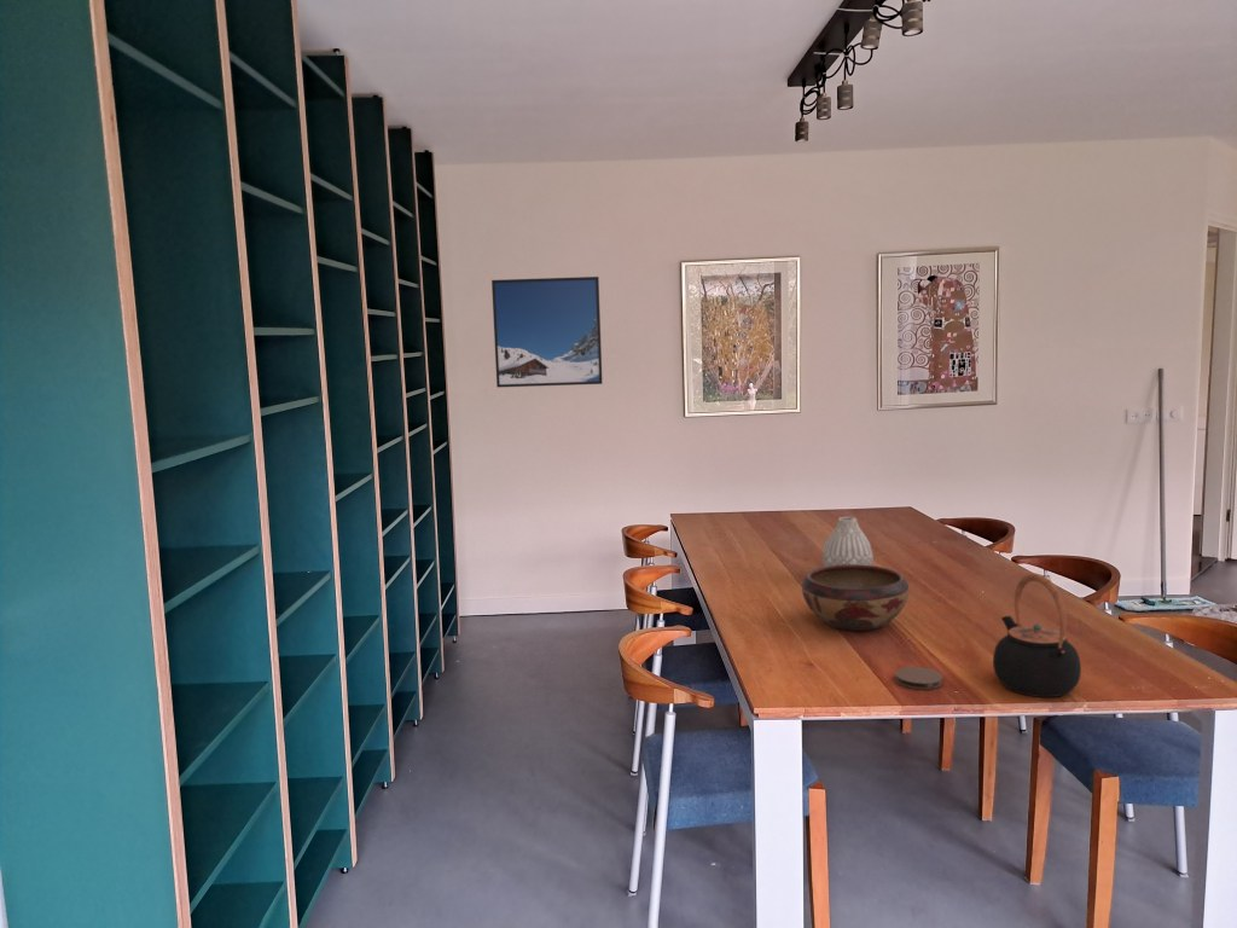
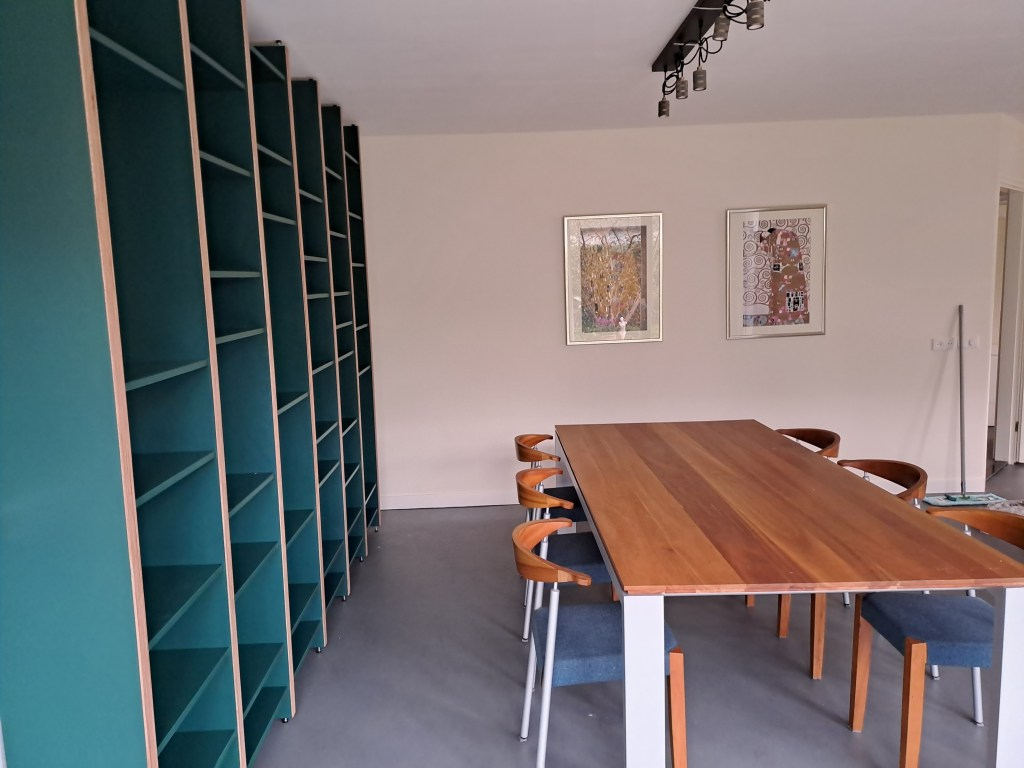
- coaster (918, 678)
- decorative bowl (854, 599)
- teapot (1032, 627)
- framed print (547, 332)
- vase (847, 549)
